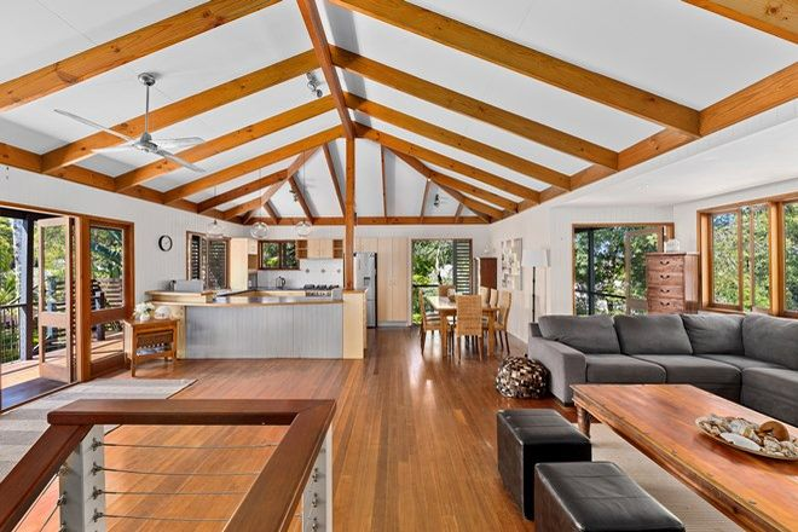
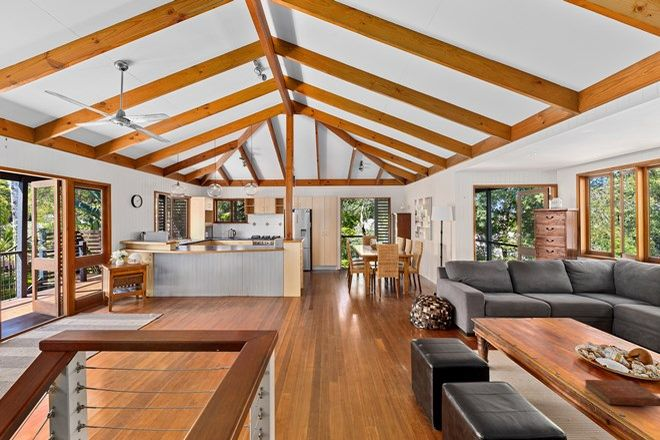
+ bible (621, 392)
